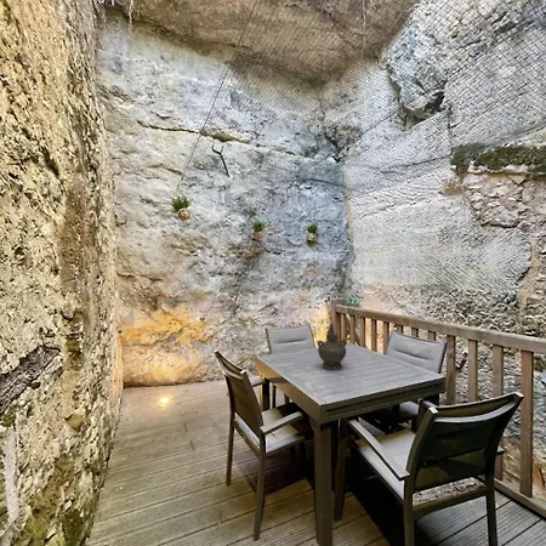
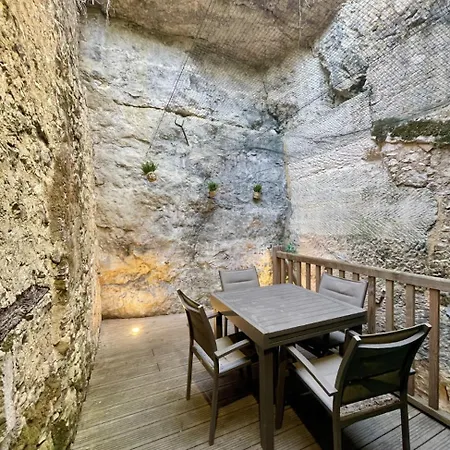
- ceremonial vessel (331, 345)
